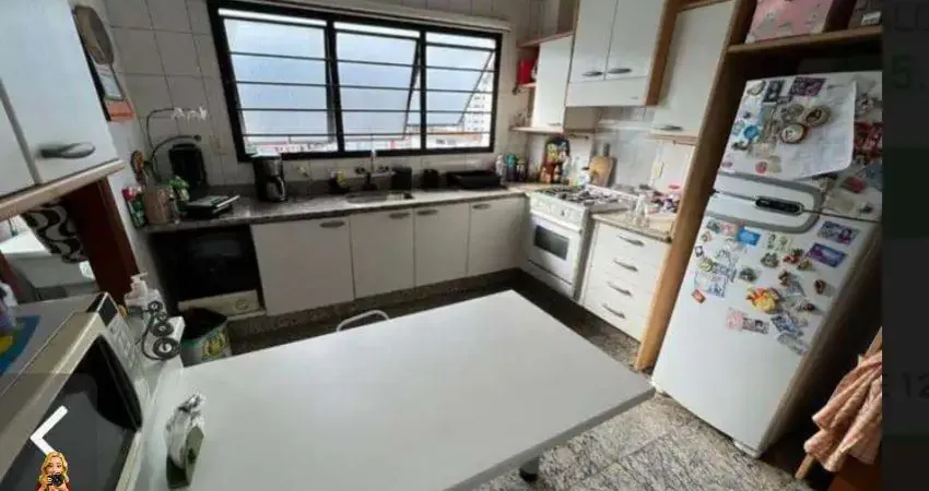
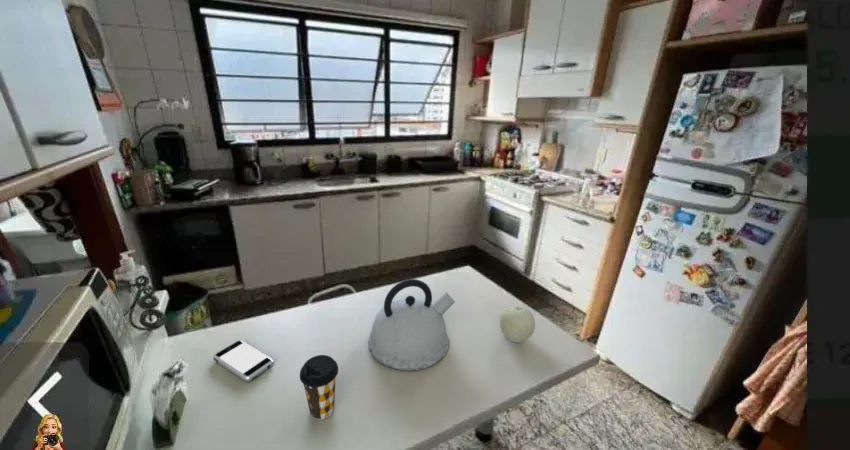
+ fruit (516, 323)
+ kettle (413, 310)
+ smartphone (243, 359)
+ coffee cup (320, 388)
